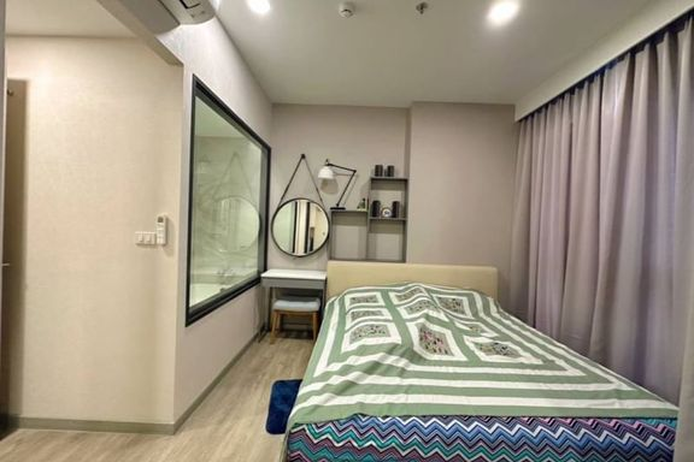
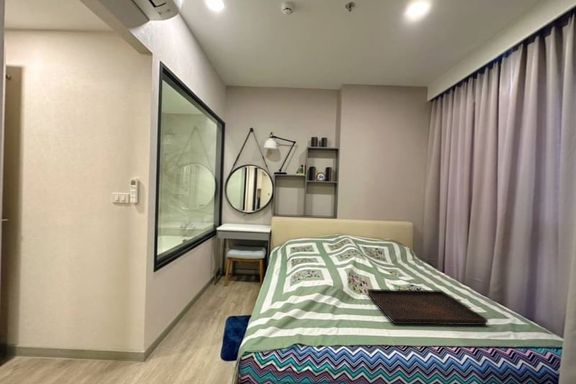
+ serving tray (420, 305)
